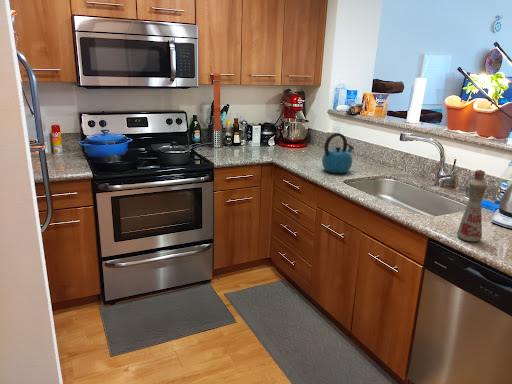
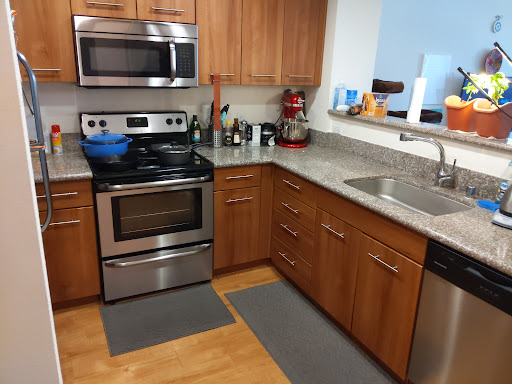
- kettle (339, 152)
- bottle (474, 204)
